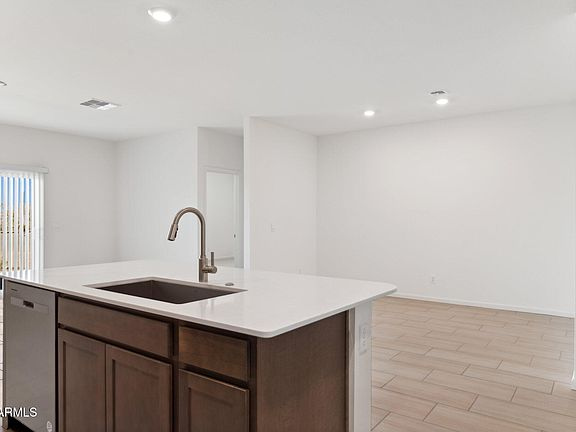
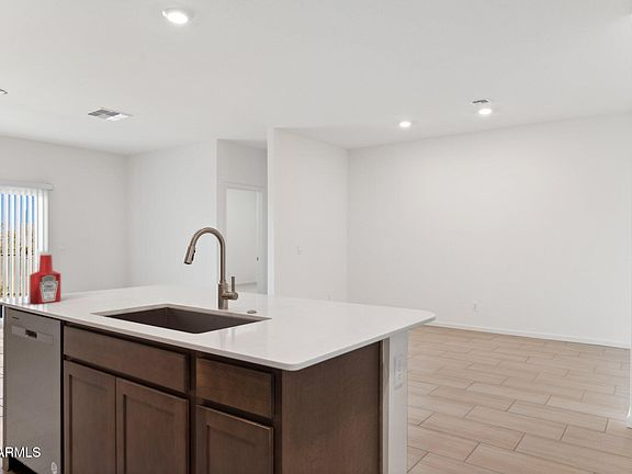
+ soap bottle (45, 276)
